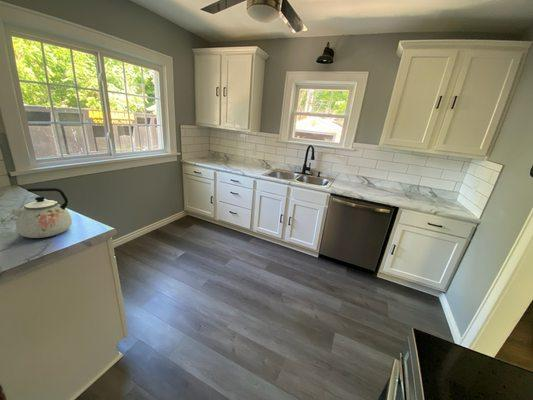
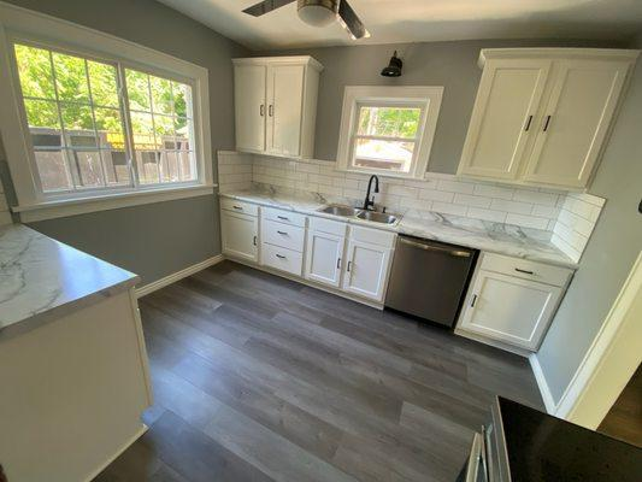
- kettle (42, 210)
